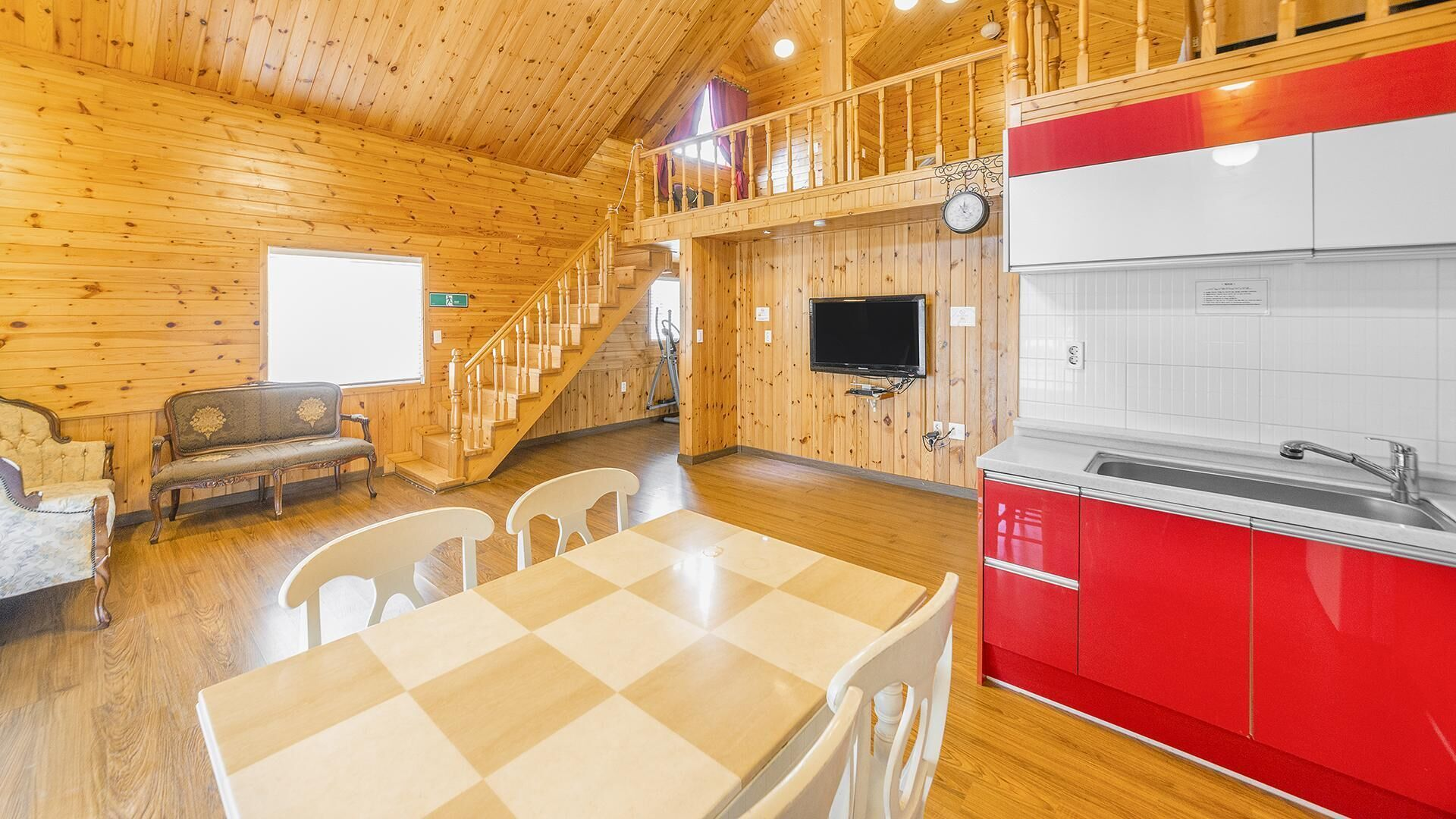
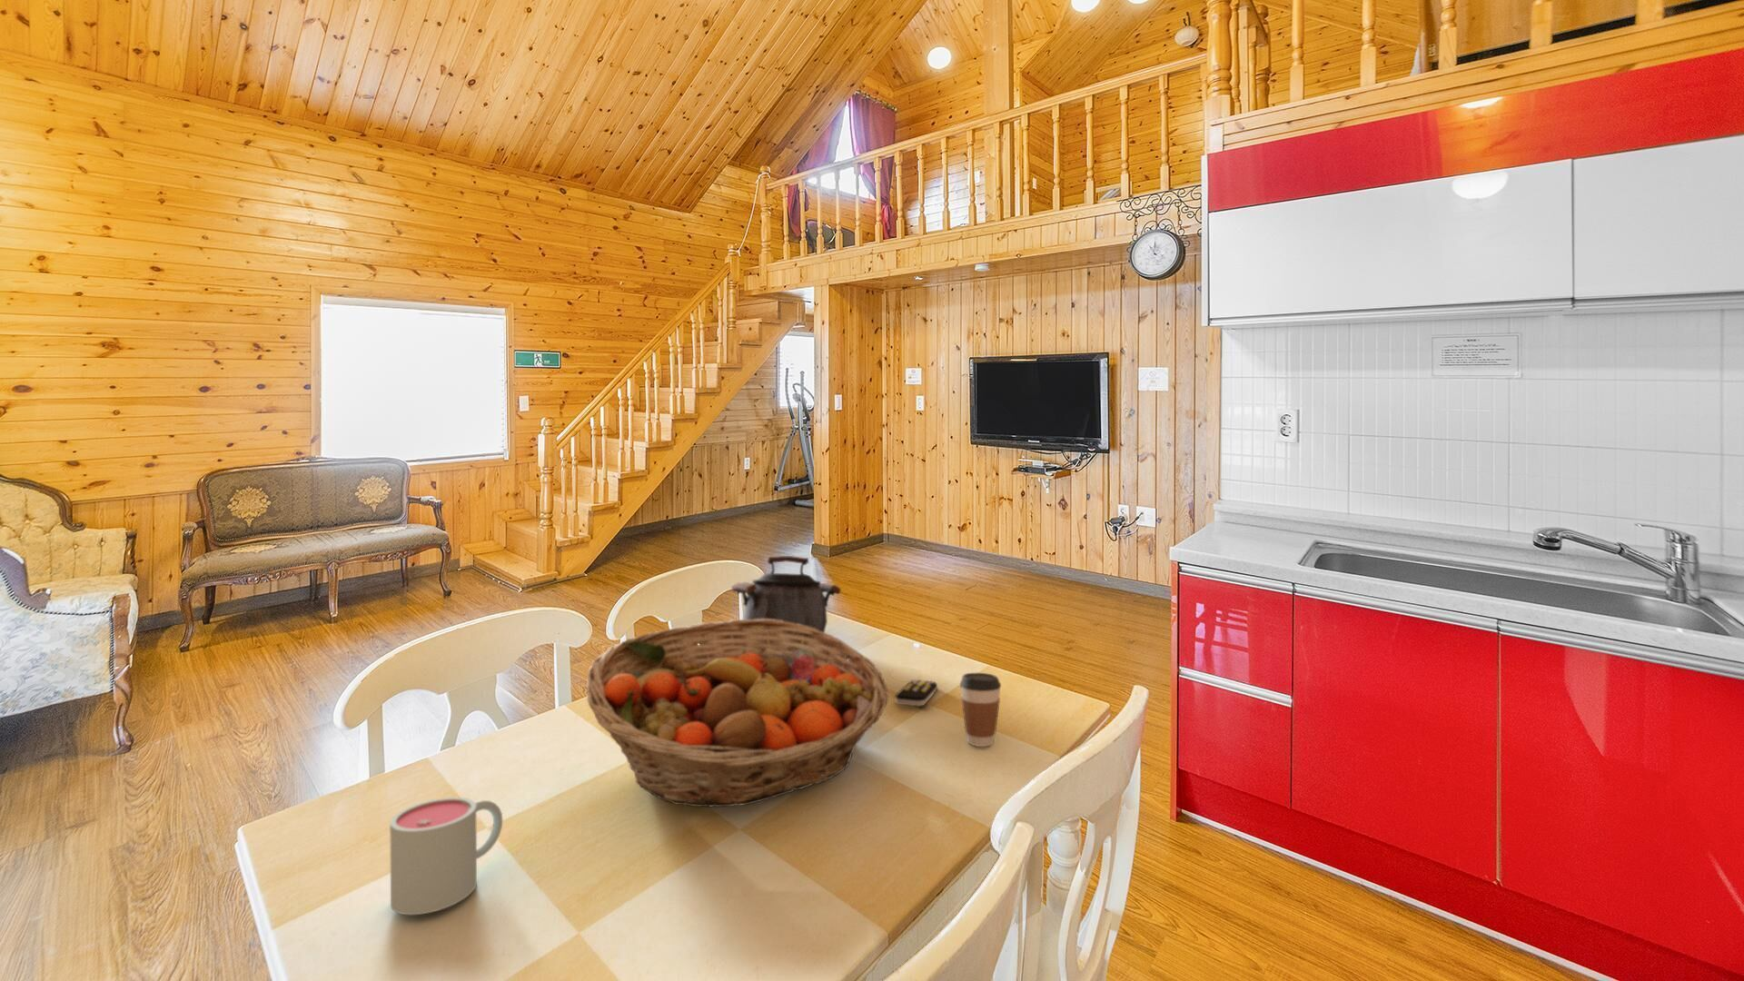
+ remote control (916, 692)
+ coffee cup (980, 709)
+ fruit basket (744, 701)
+ kettle (787, 602)
+ mug (453, 844)
